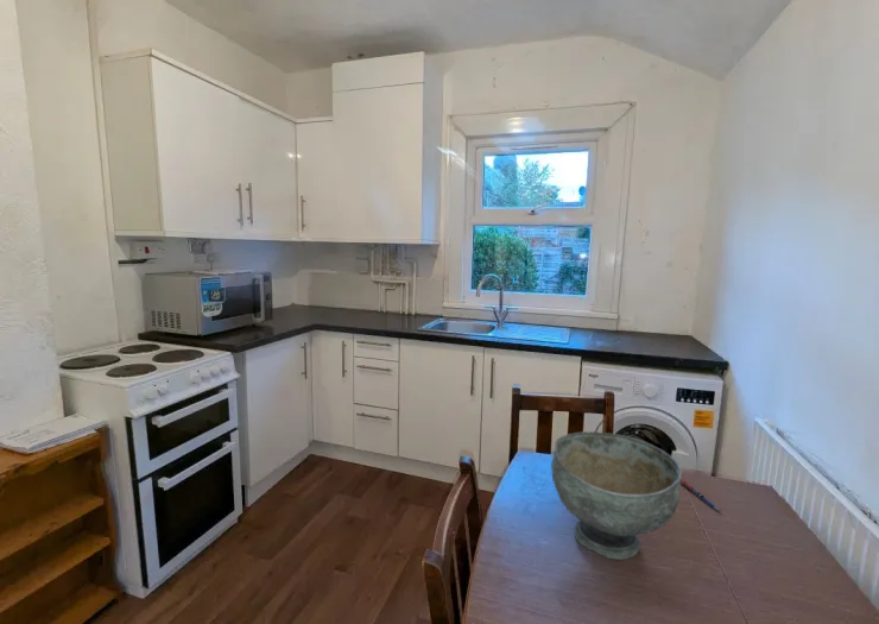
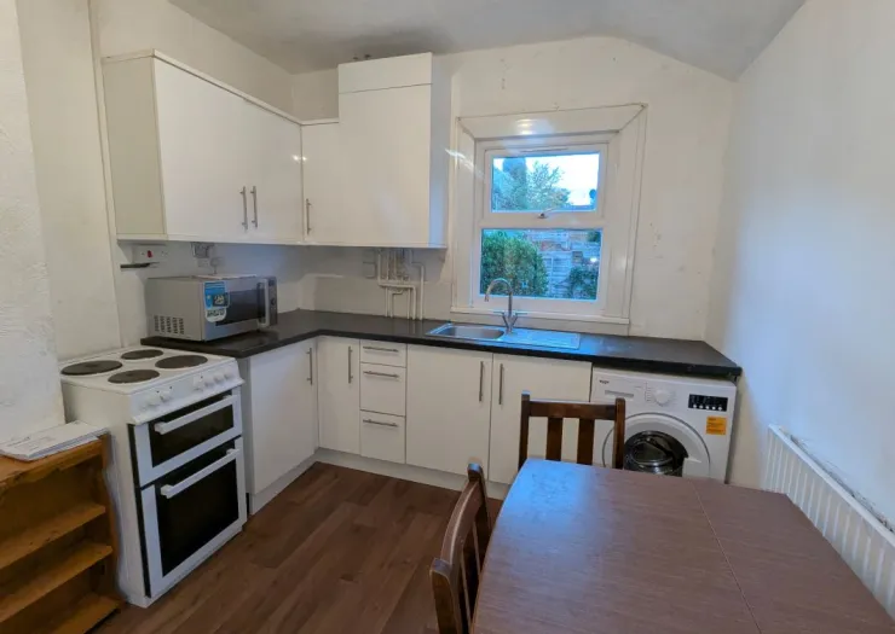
- pen (697, 492)
- decorative bowl (611, 498)
